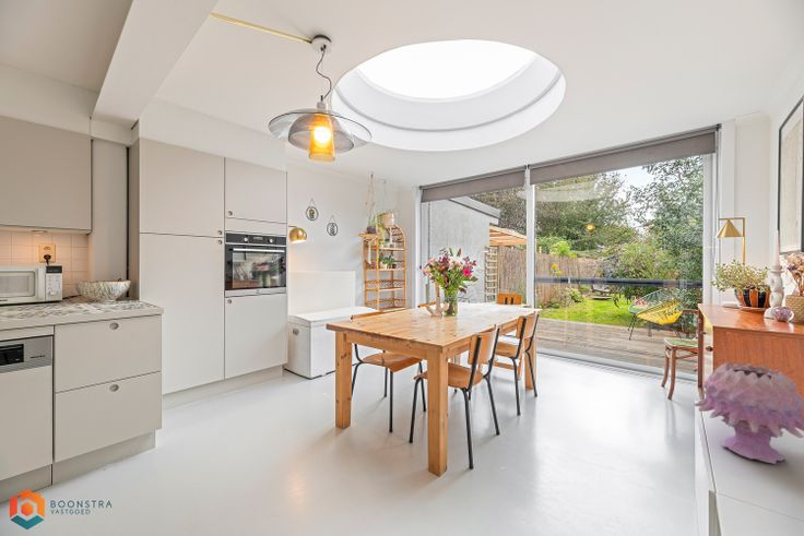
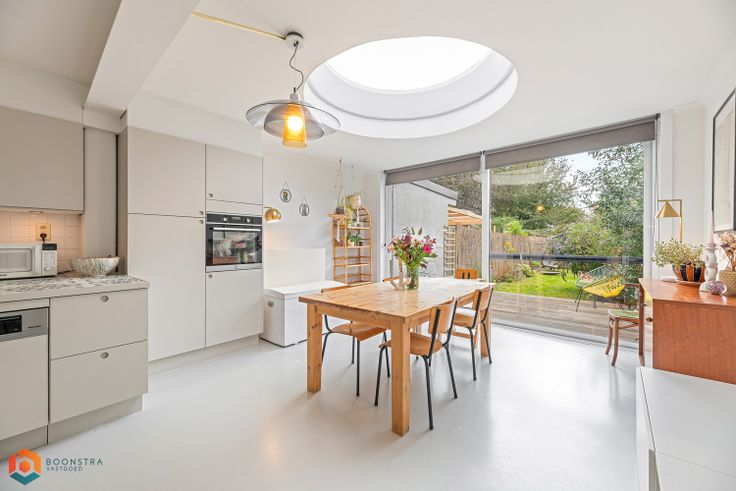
- decorative vase (750, 408)
